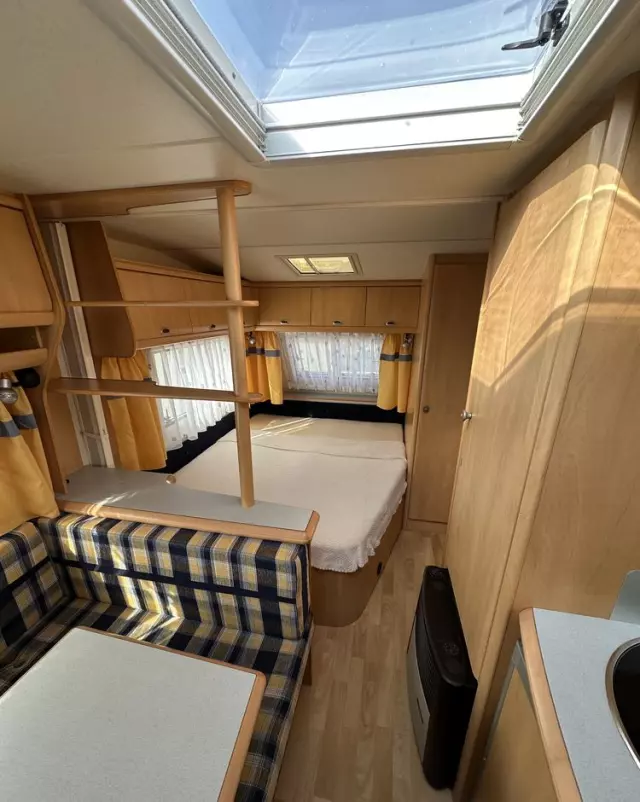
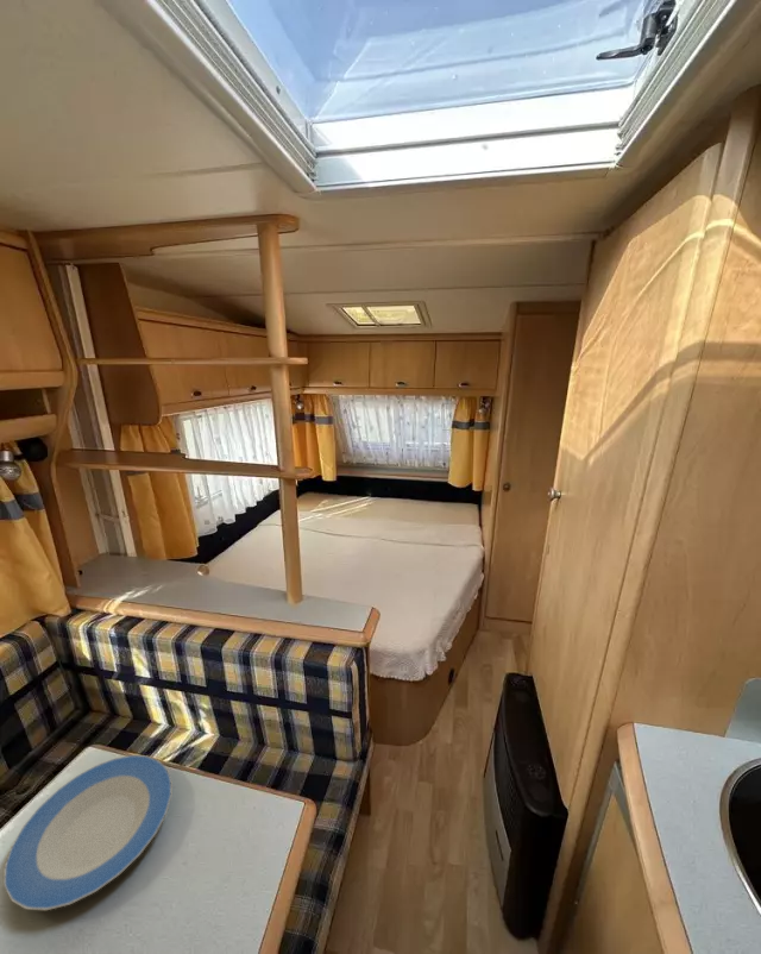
+ plate (98, 824)
